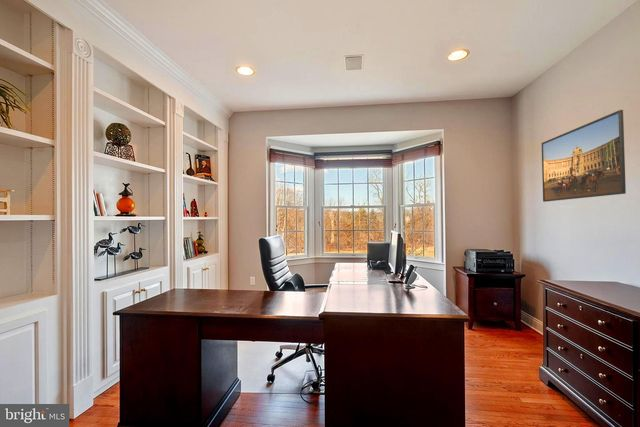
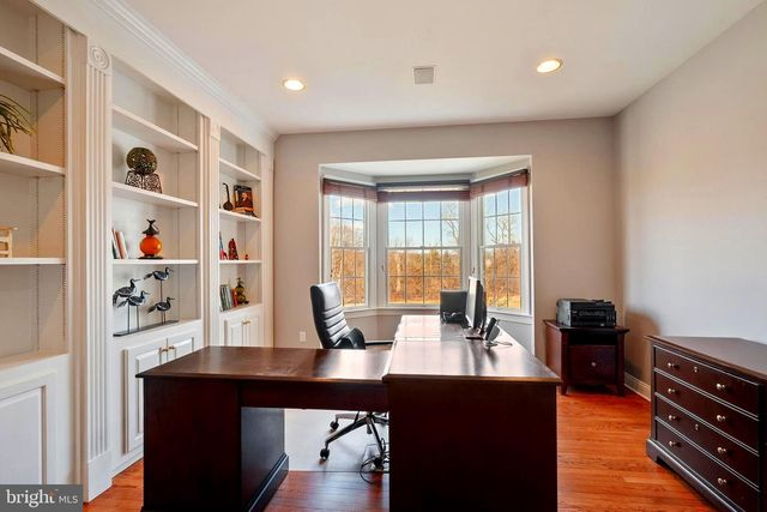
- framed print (576, 163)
